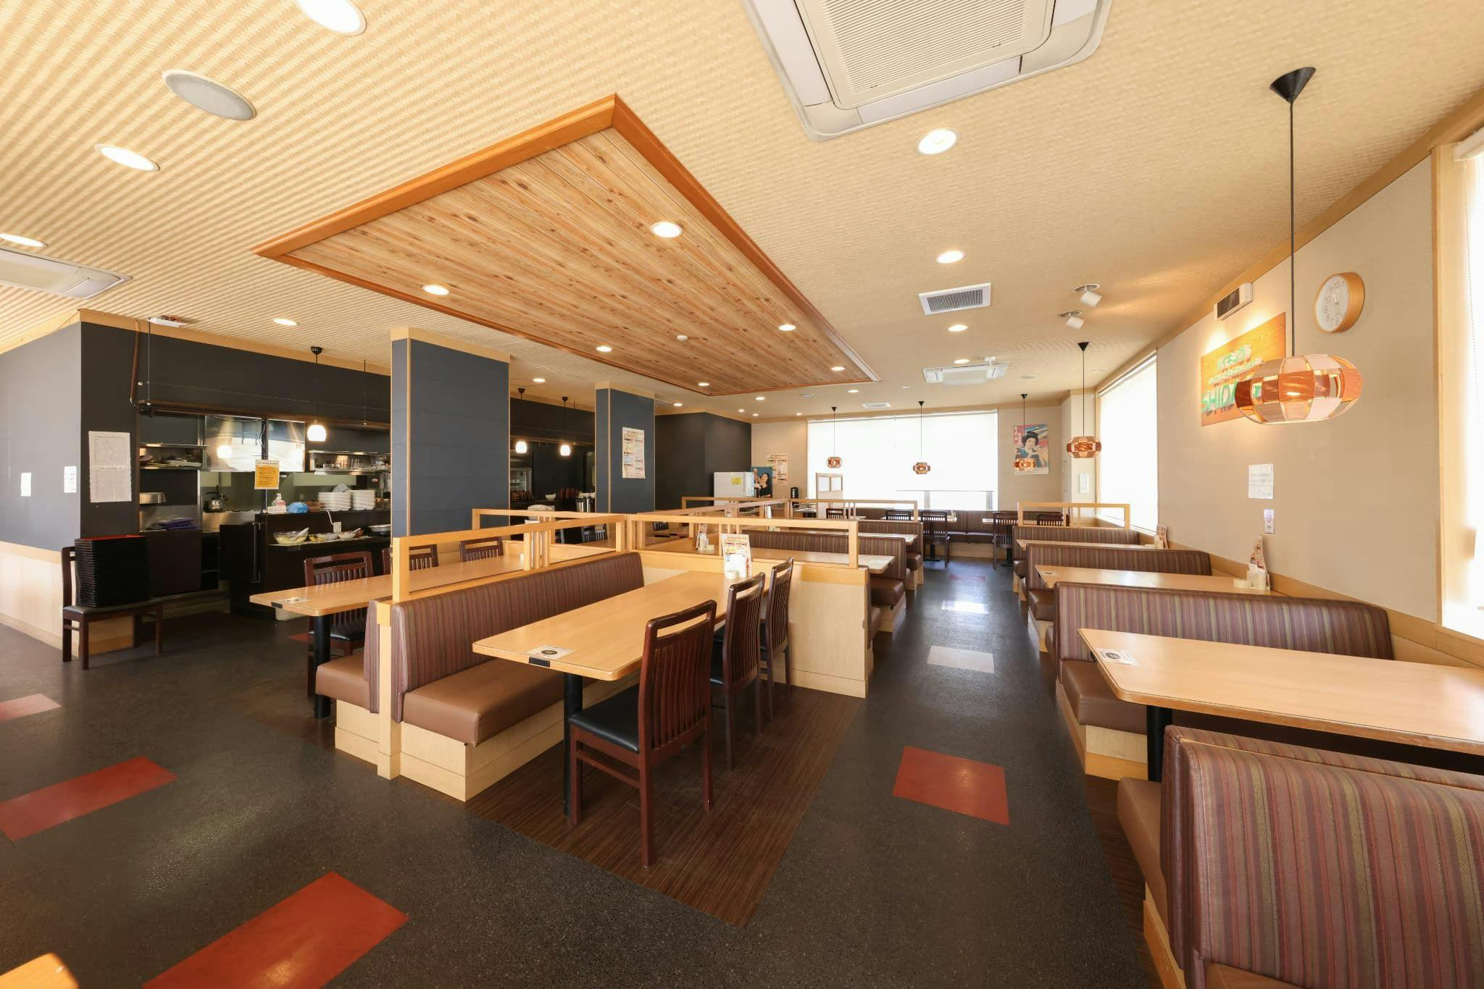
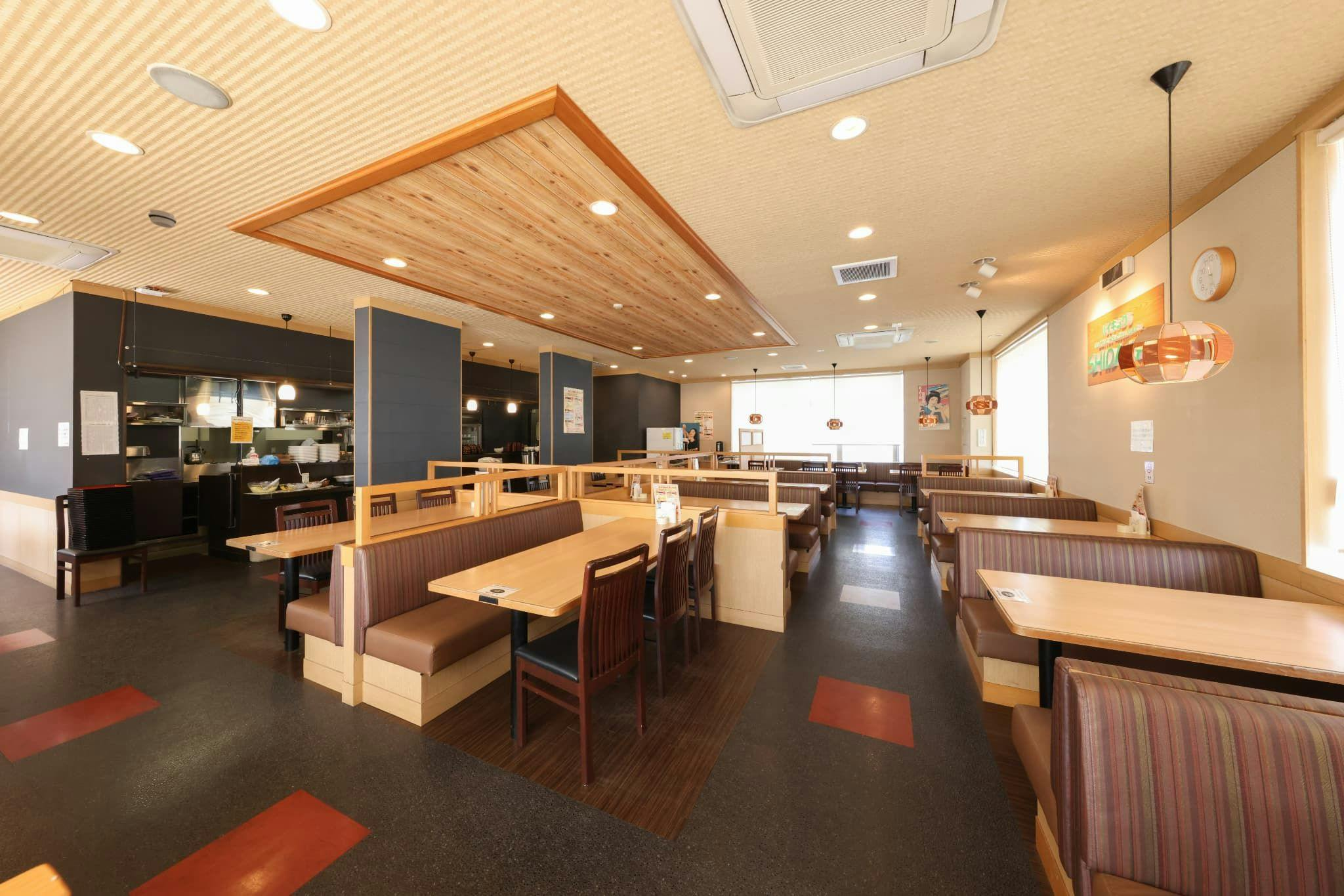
+ smoke detector (162, 219)
